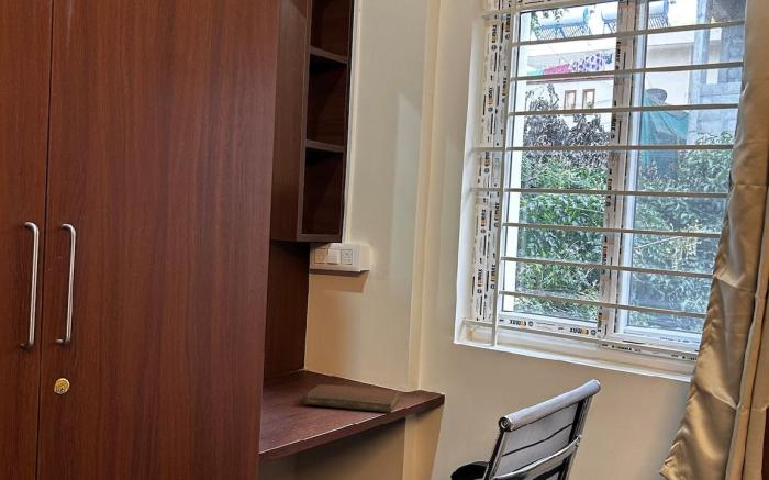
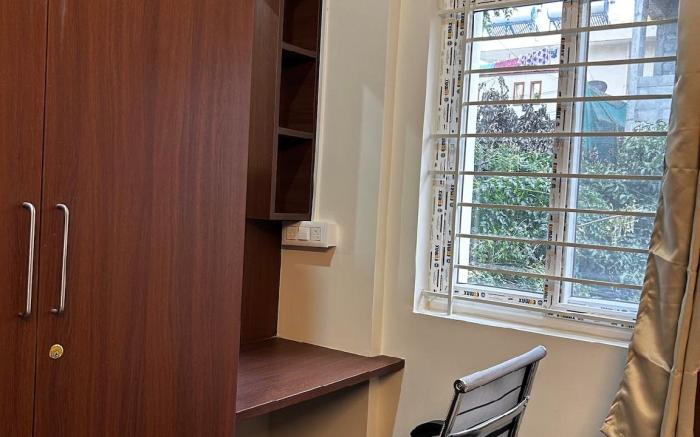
- notebook (353, 398)
